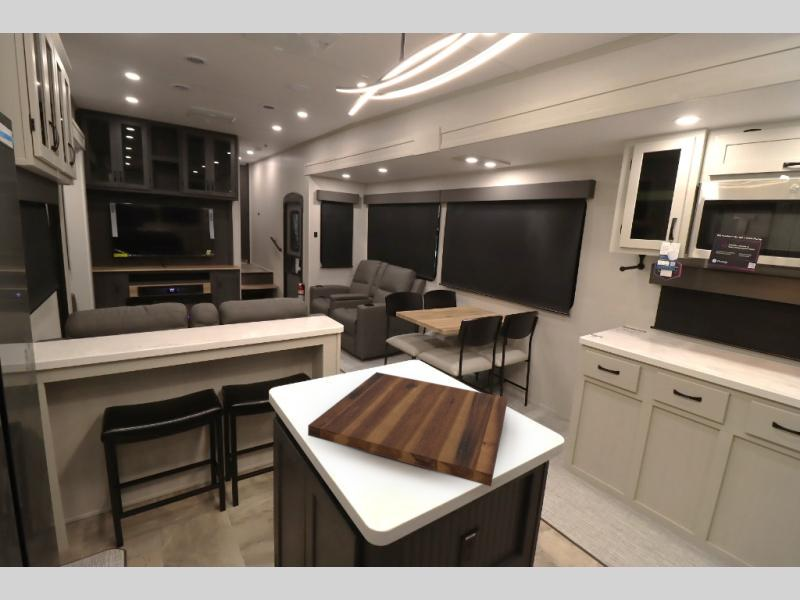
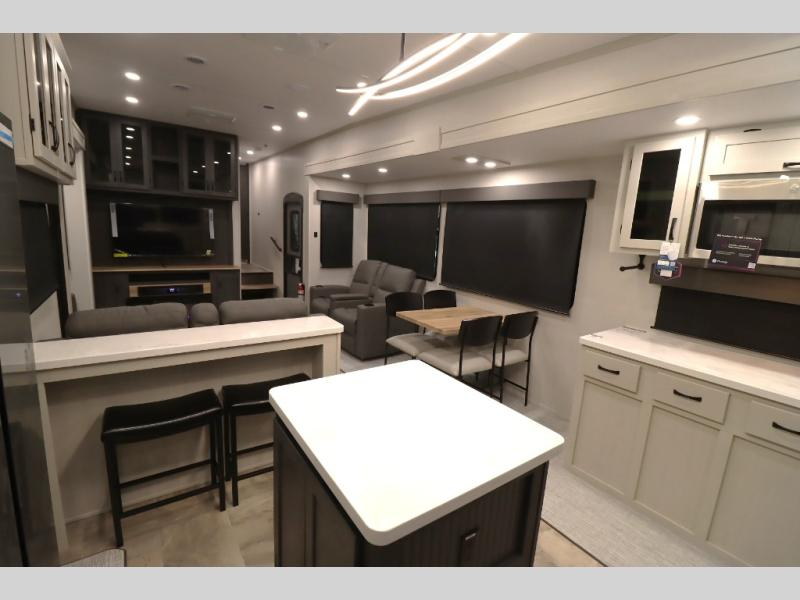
- cutting board (418, 414)
